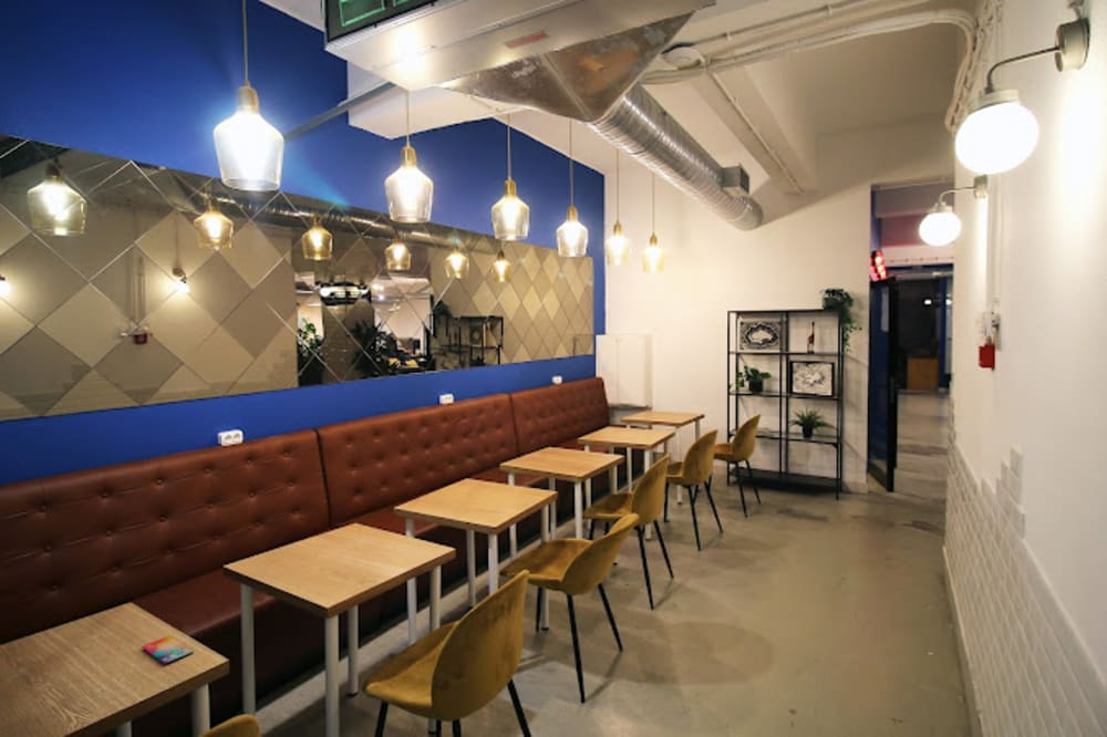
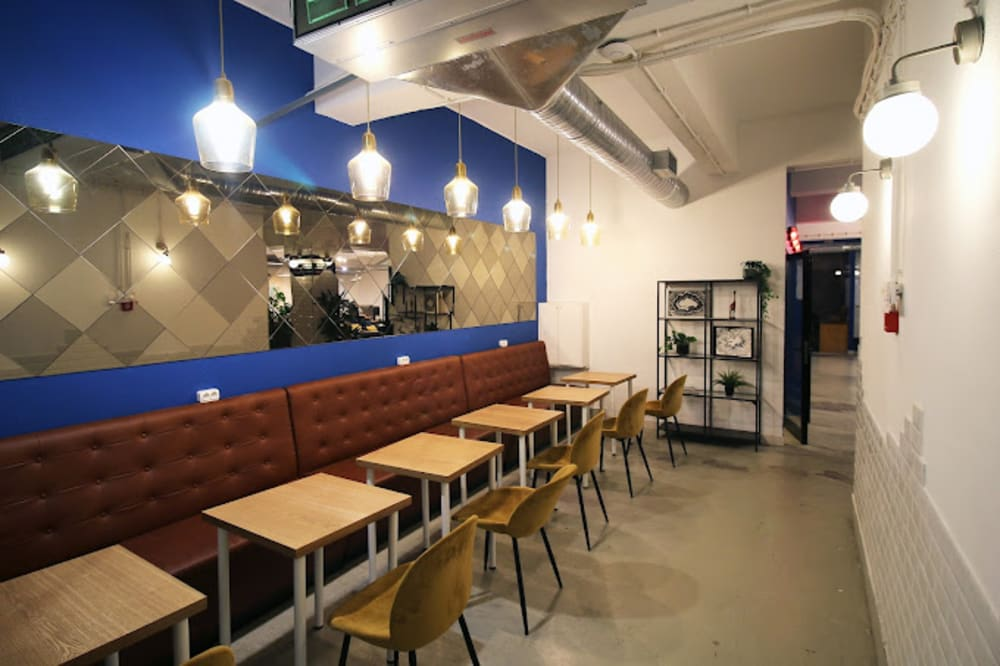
- smartphone (167, 648)
